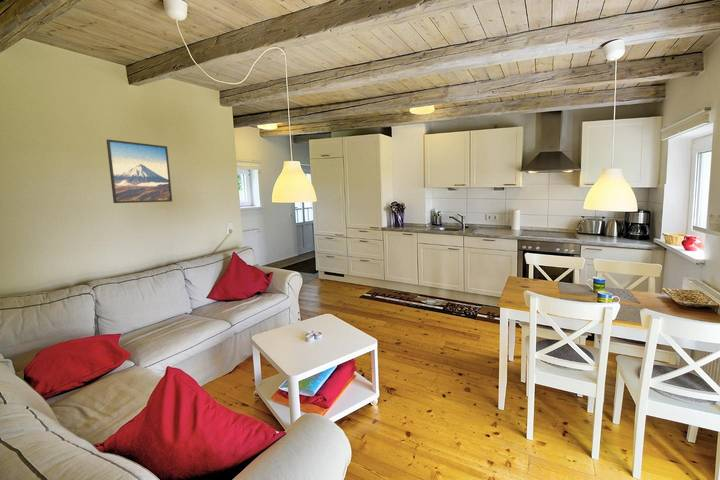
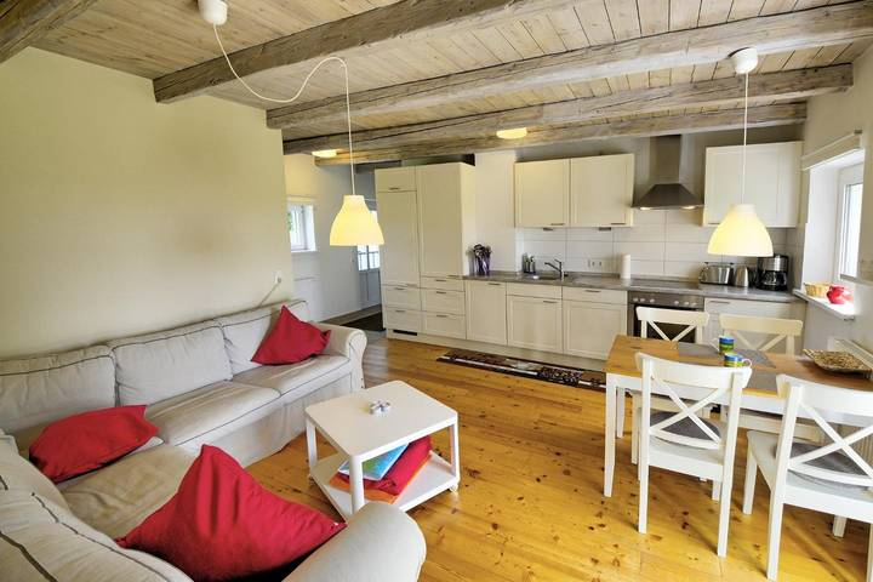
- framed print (141, 173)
